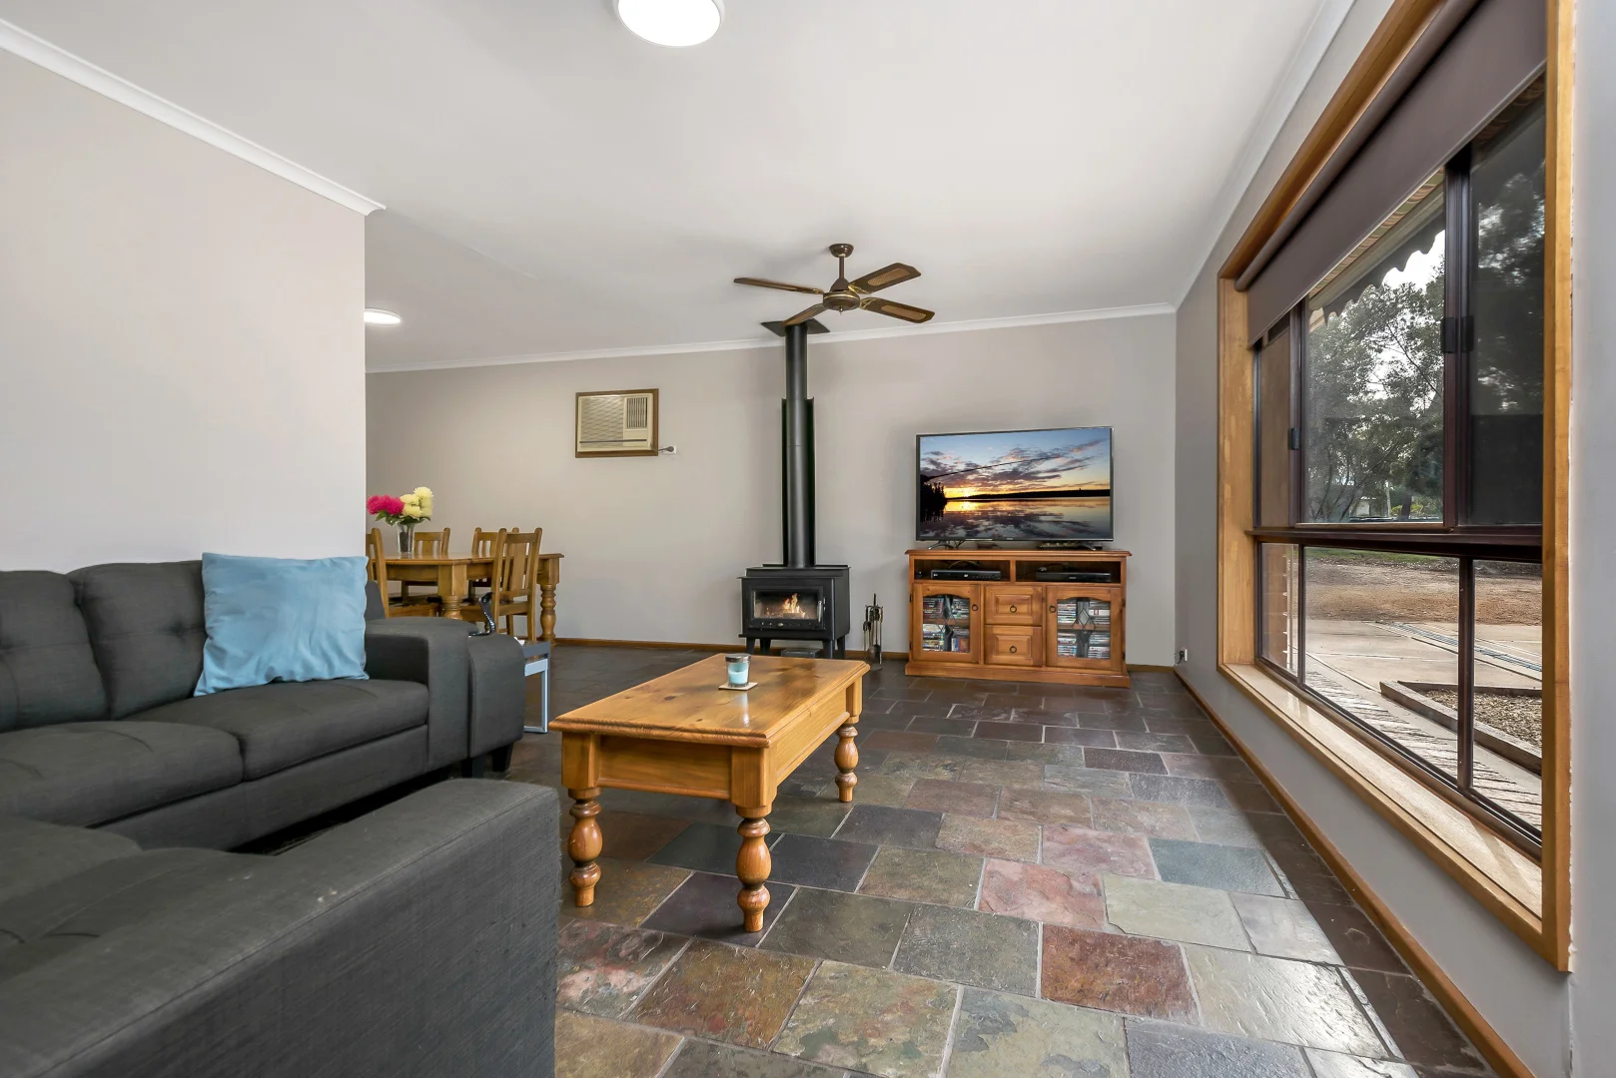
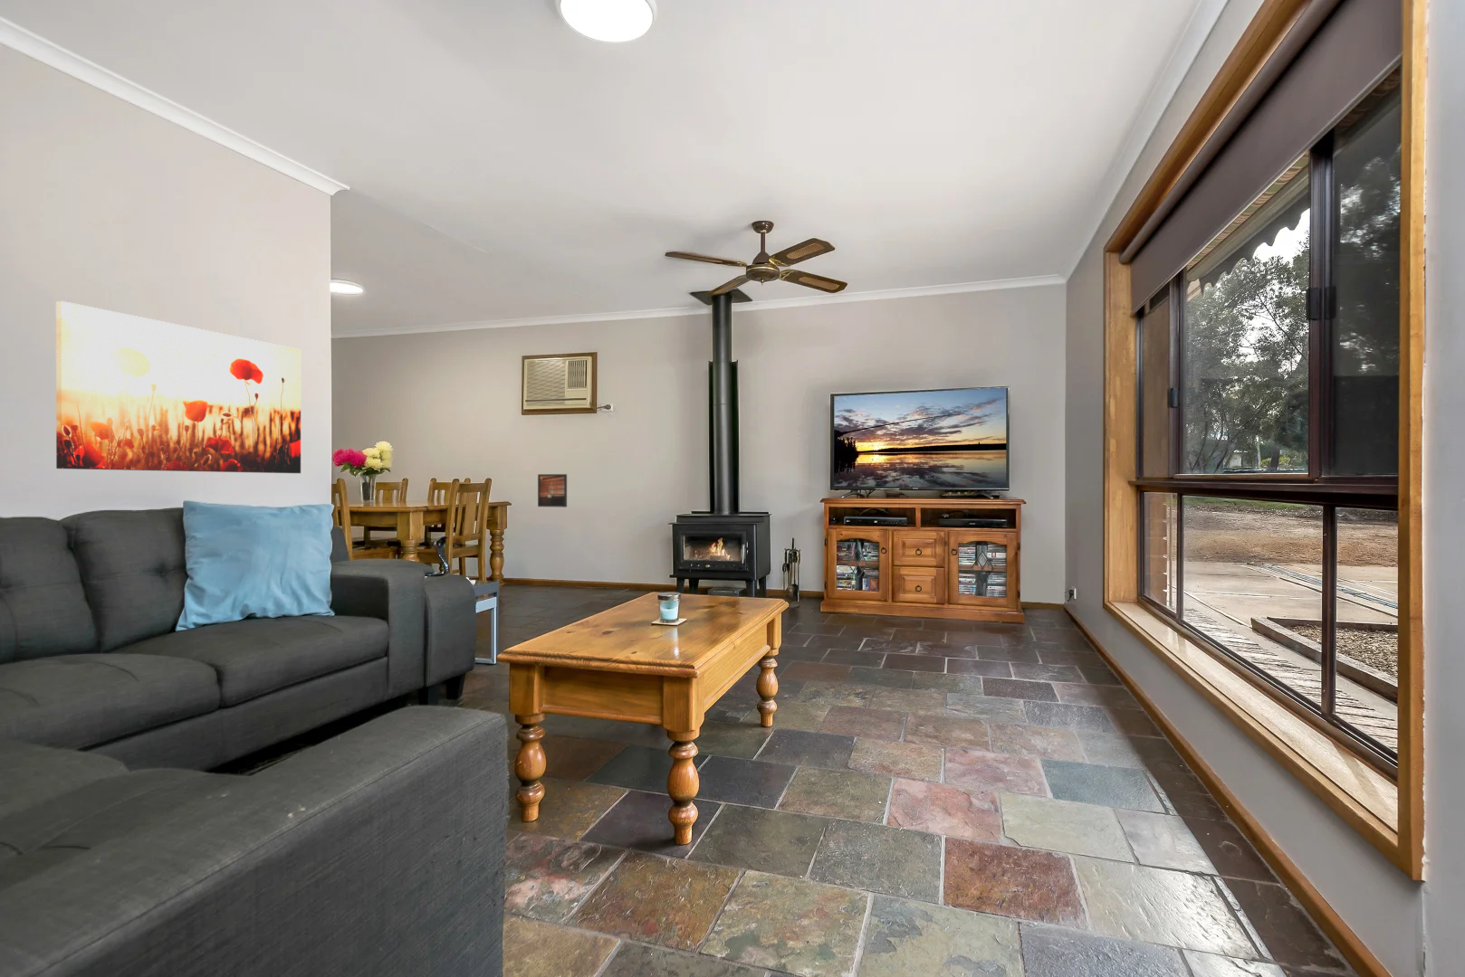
+ wall art (196, 400)
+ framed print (551, 491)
